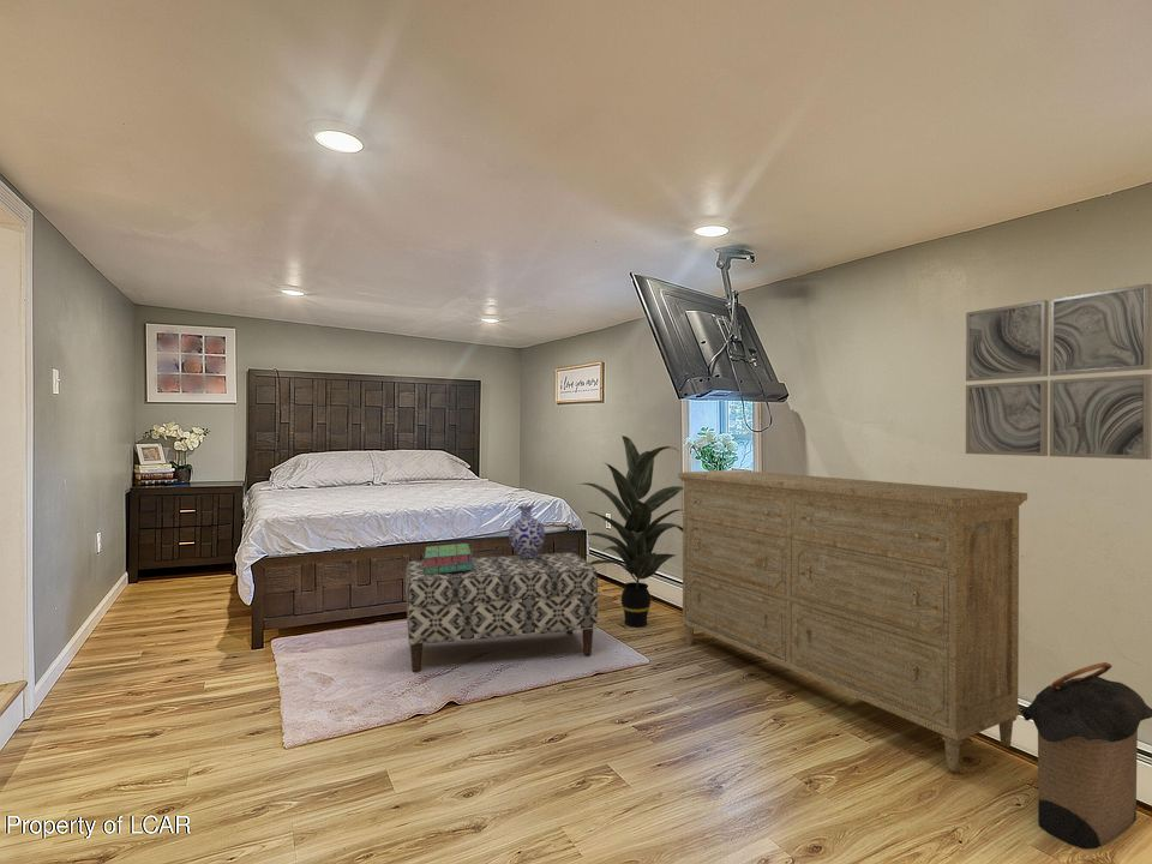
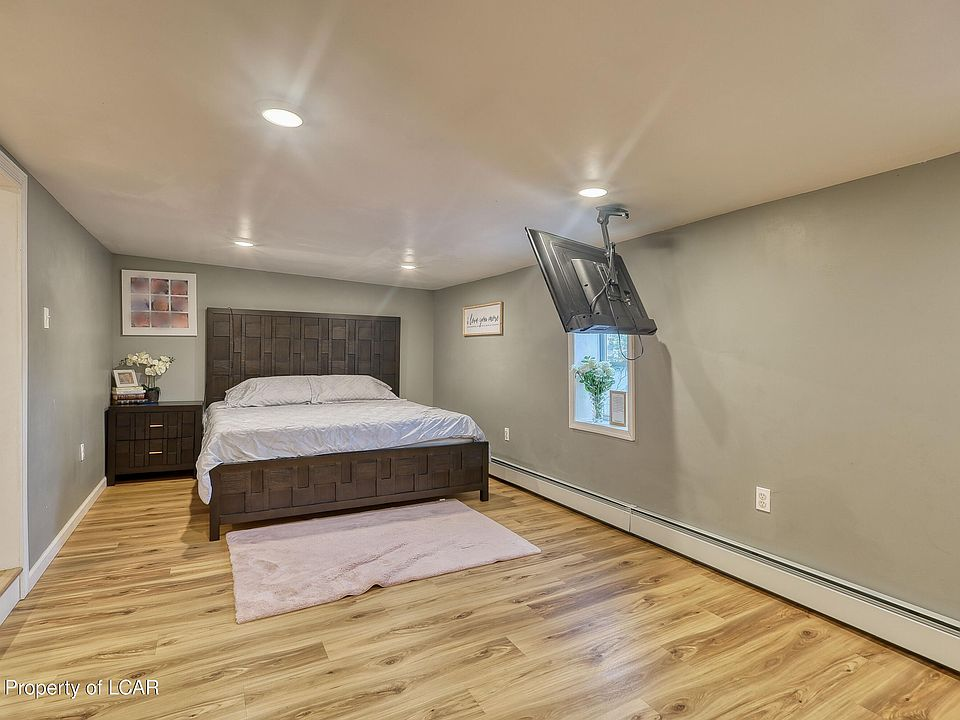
- stack of books (448, 558)
- vase (527, 532)
- laundry hamper (1084, 734)
- dresser (817, 583)
- indoor plant (636, 528)
- bench (499, 607)
- wall art (1046, 376)
